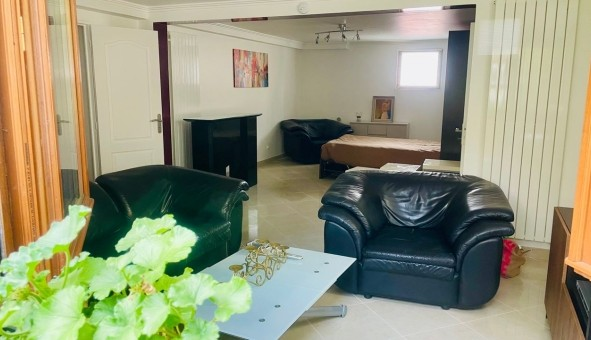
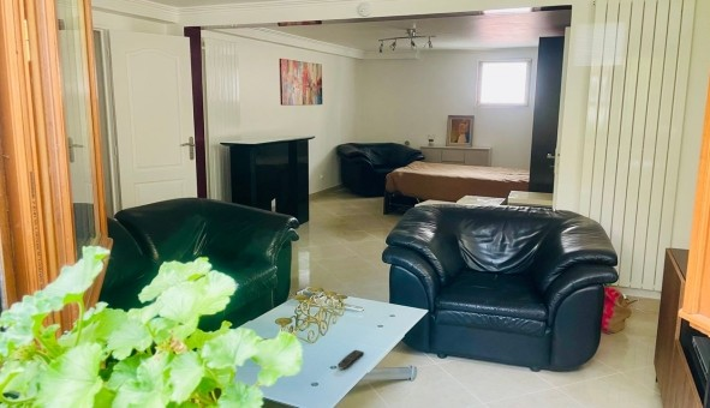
+ remote control (350, 359)
